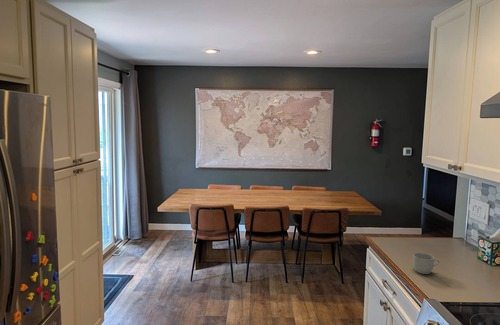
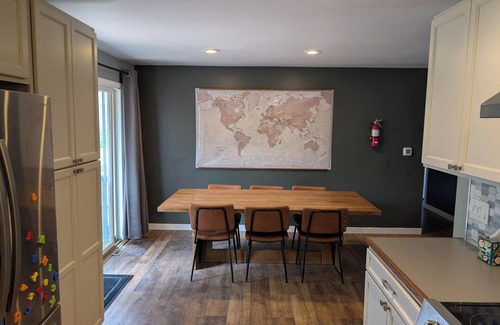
- mug (426, 263)
